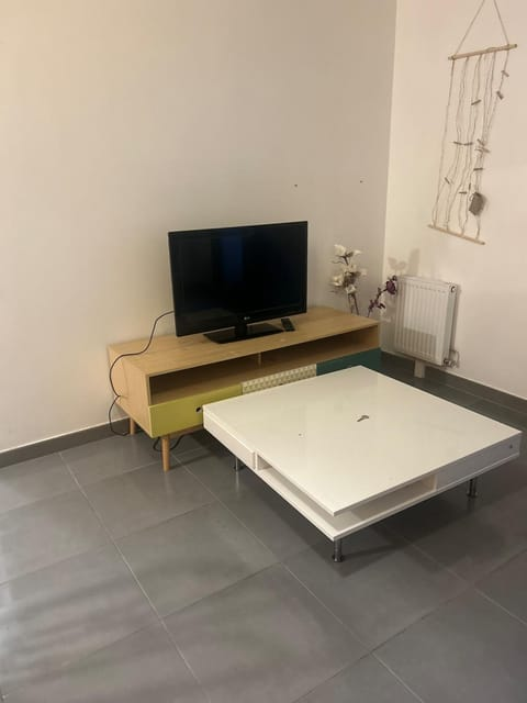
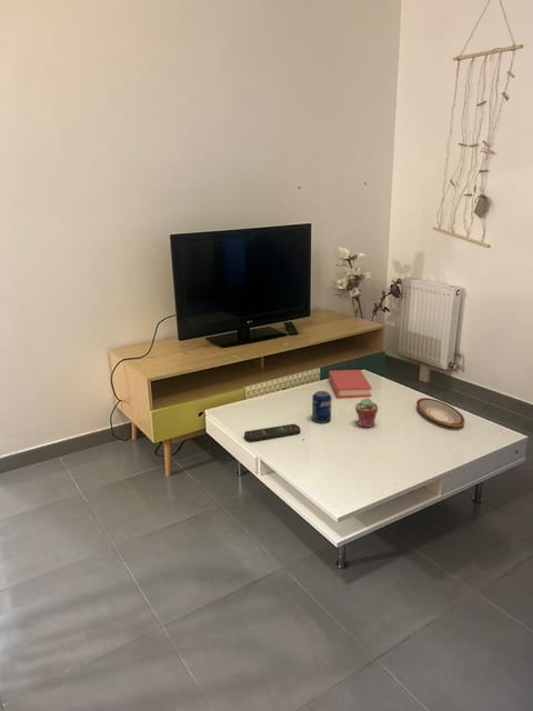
+ remote control (272, 432)
+ plate (439, 413)
+ book (349, 383)
+ potted succulent (366, 411)
+ beverage can (321, 407)
